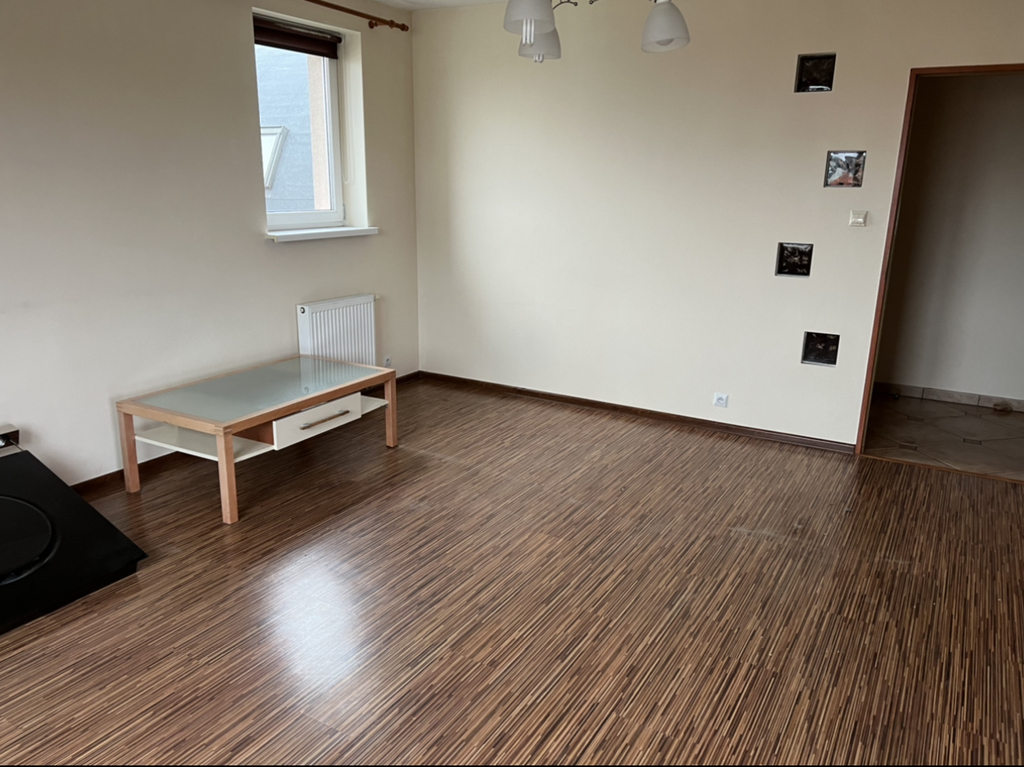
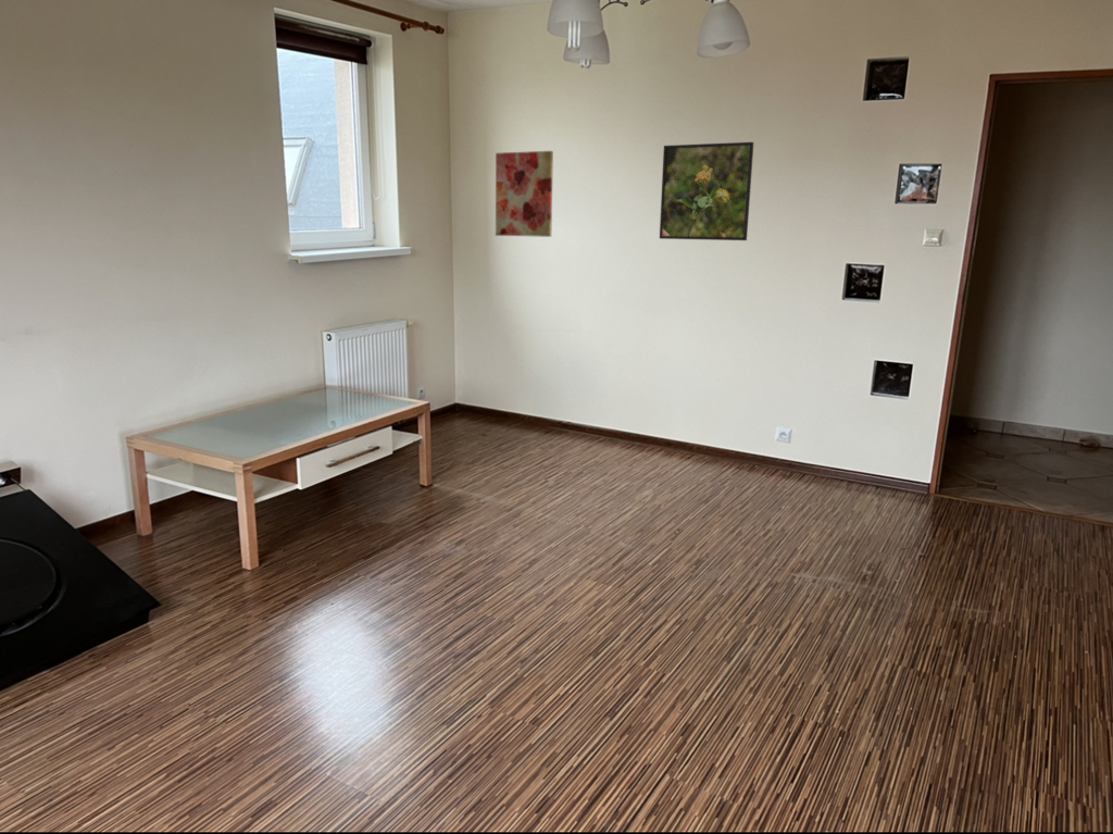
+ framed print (704, 191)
+ wall art (523, 194)
